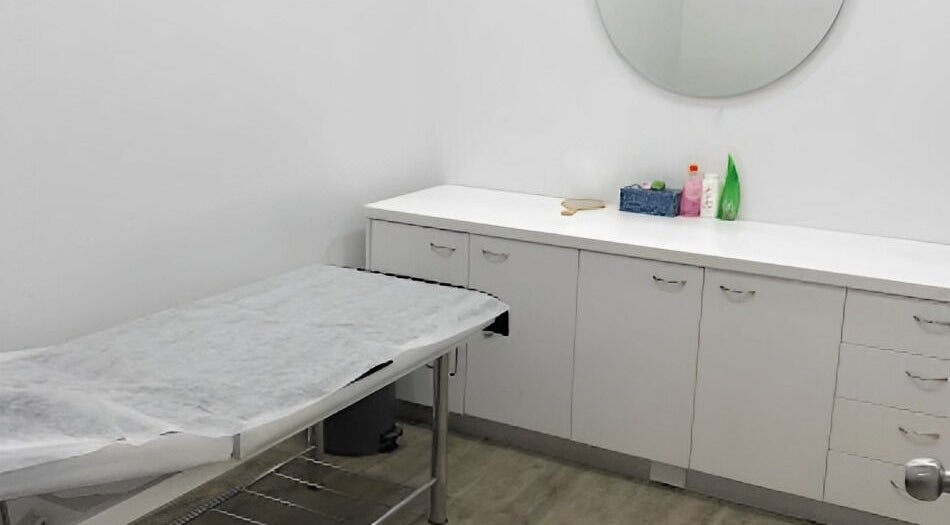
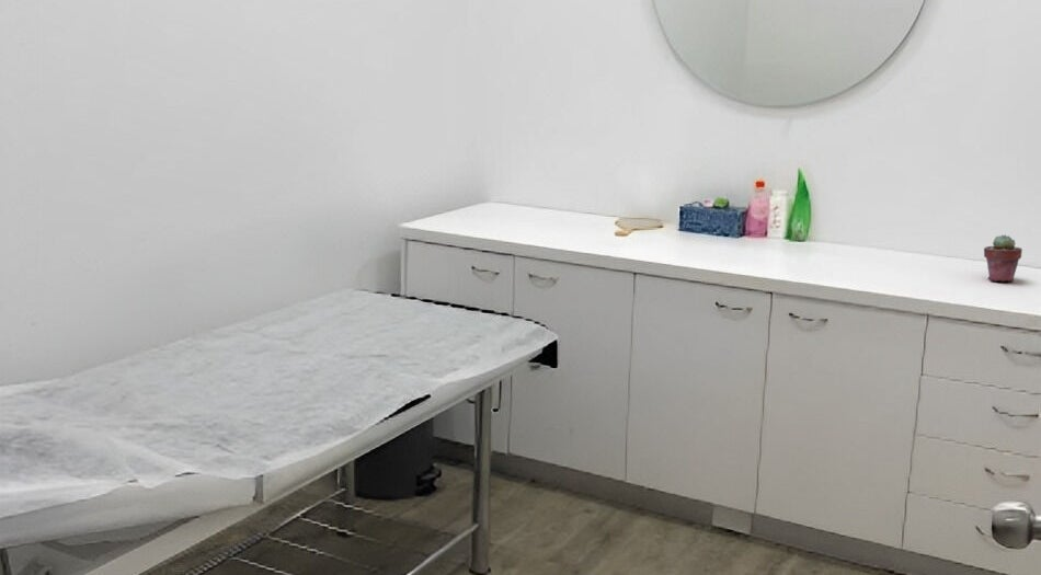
+ potted succulent (1002, 256)
